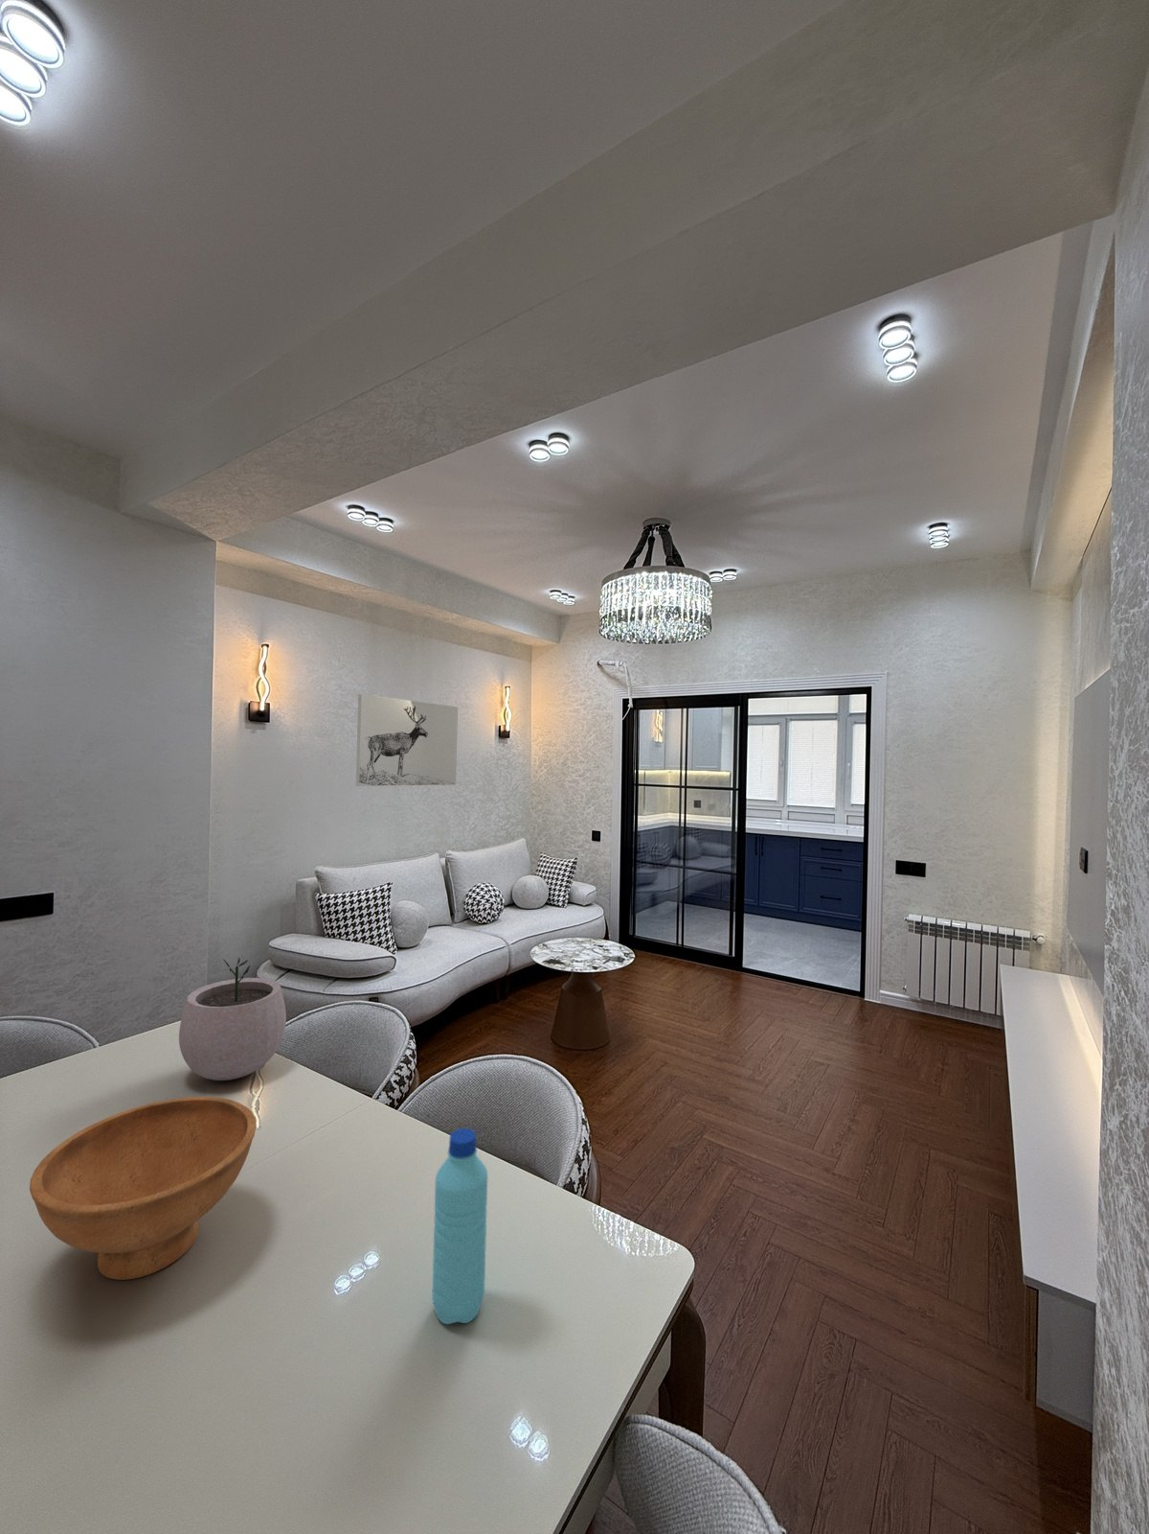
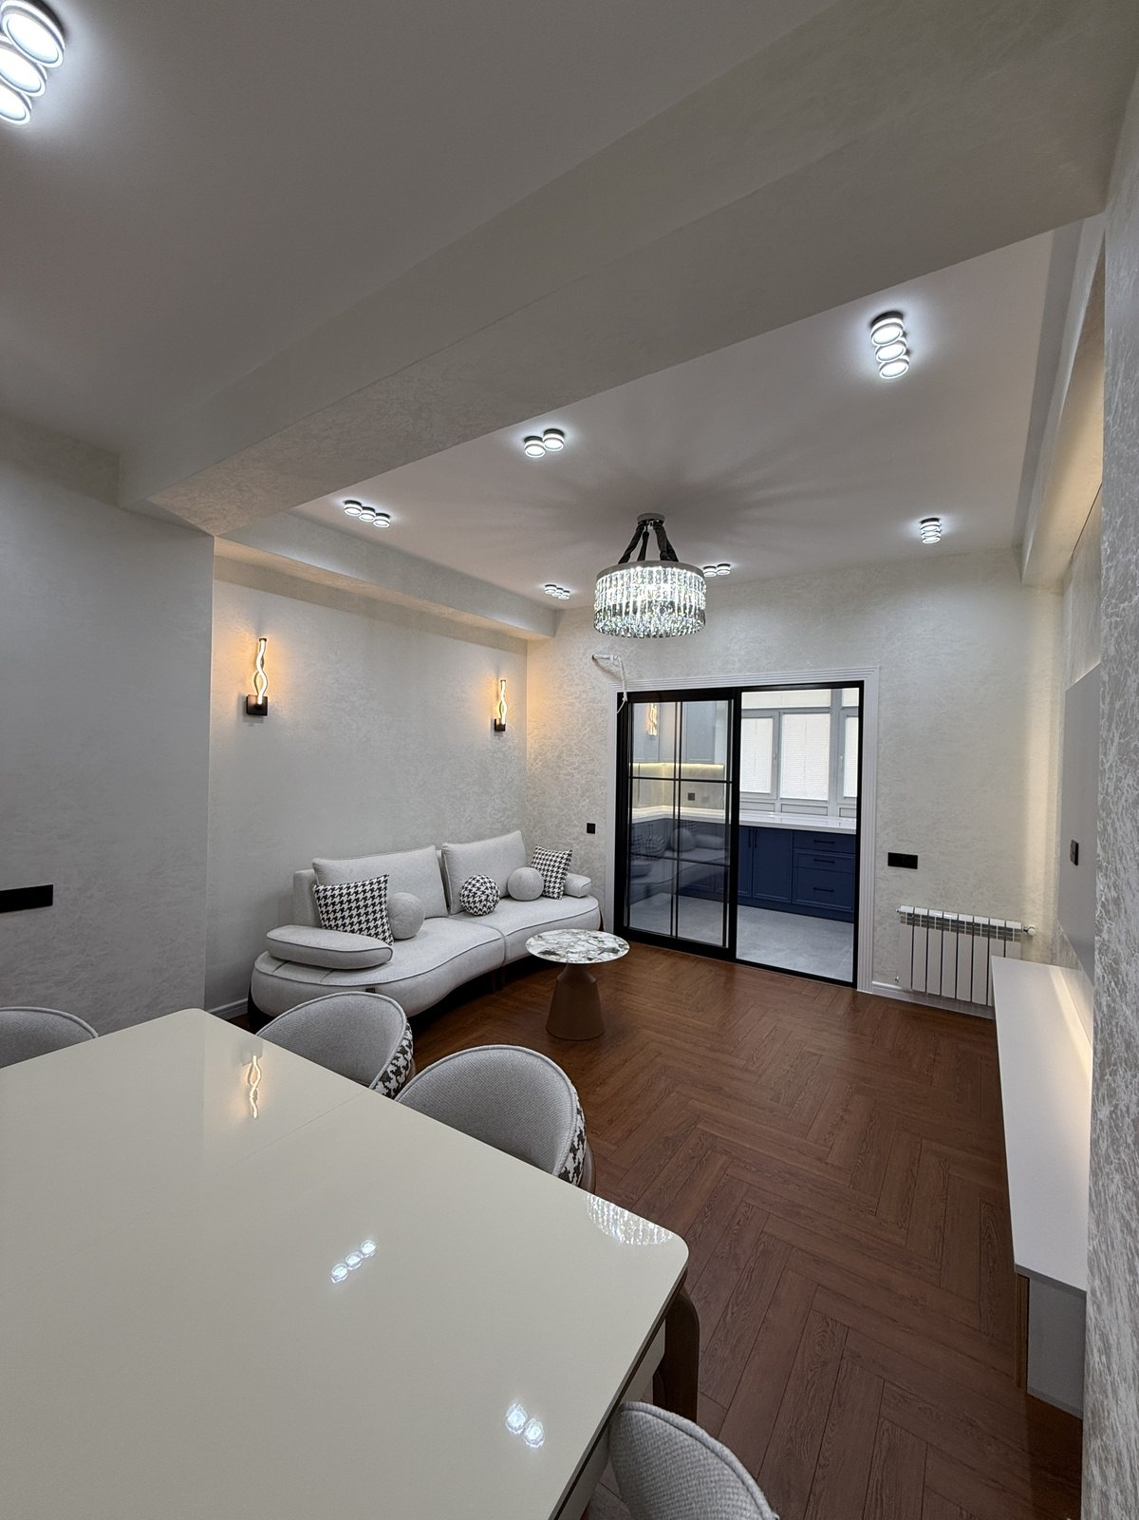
- water bottle (460, 1220)
- wall art (410, 743)
- bowl (151, 1196)
- plant pot (234, 1013)
